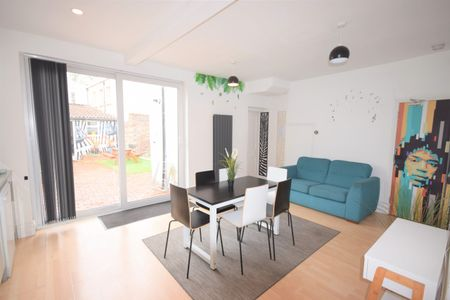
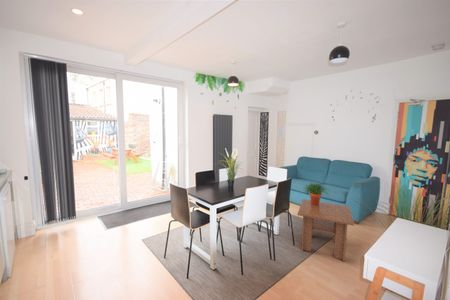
+ coffee table (323, 227)
+ potted plant (315, 193)
